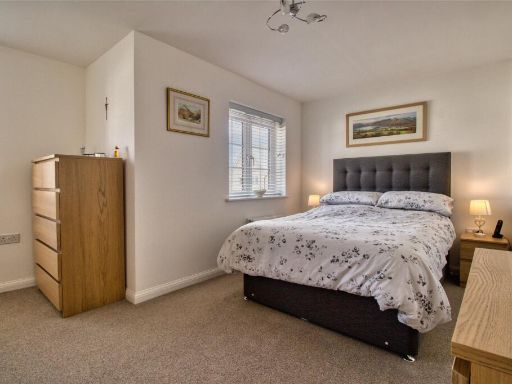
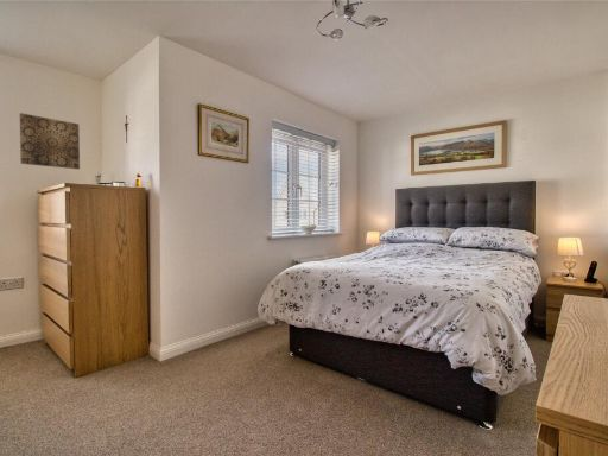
+ wall art (51, 142)
